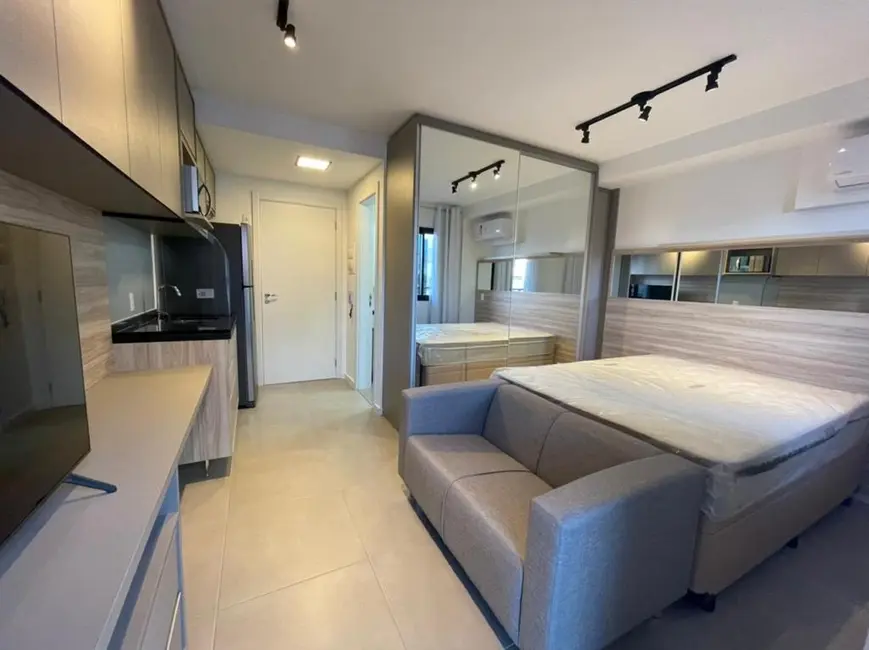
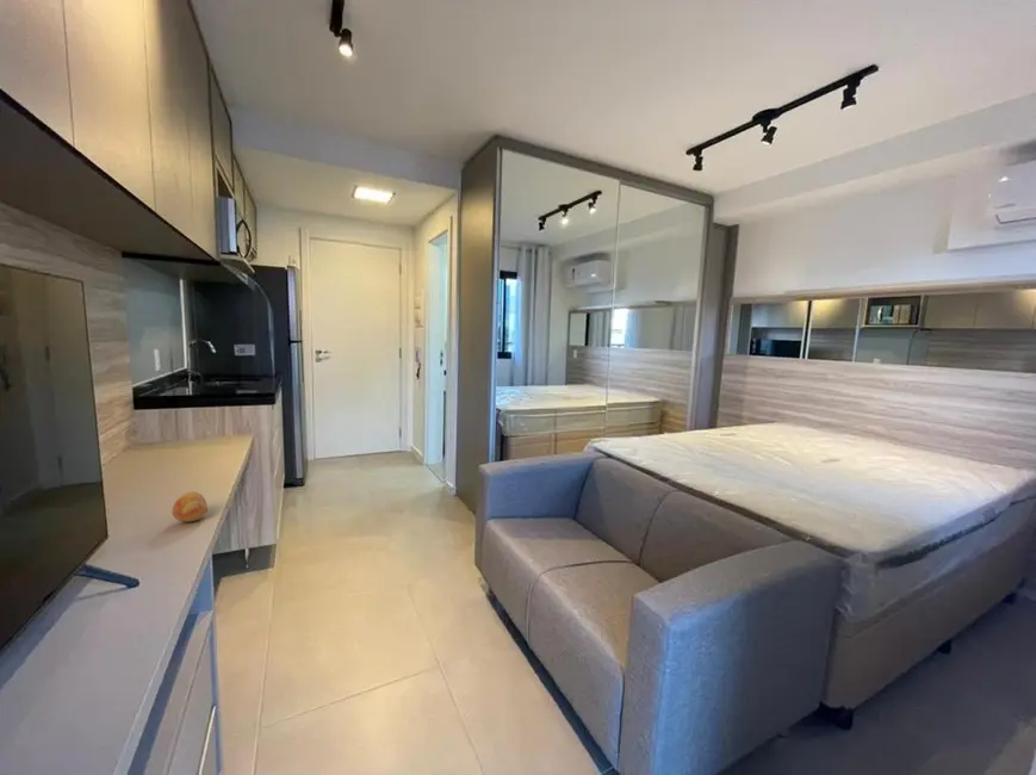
+ fruit (190, 506)
